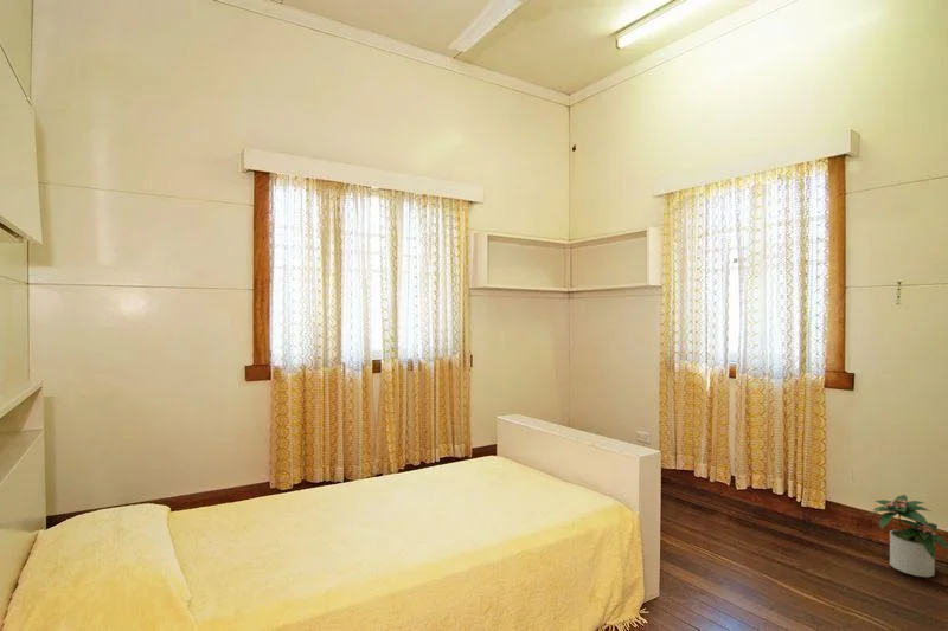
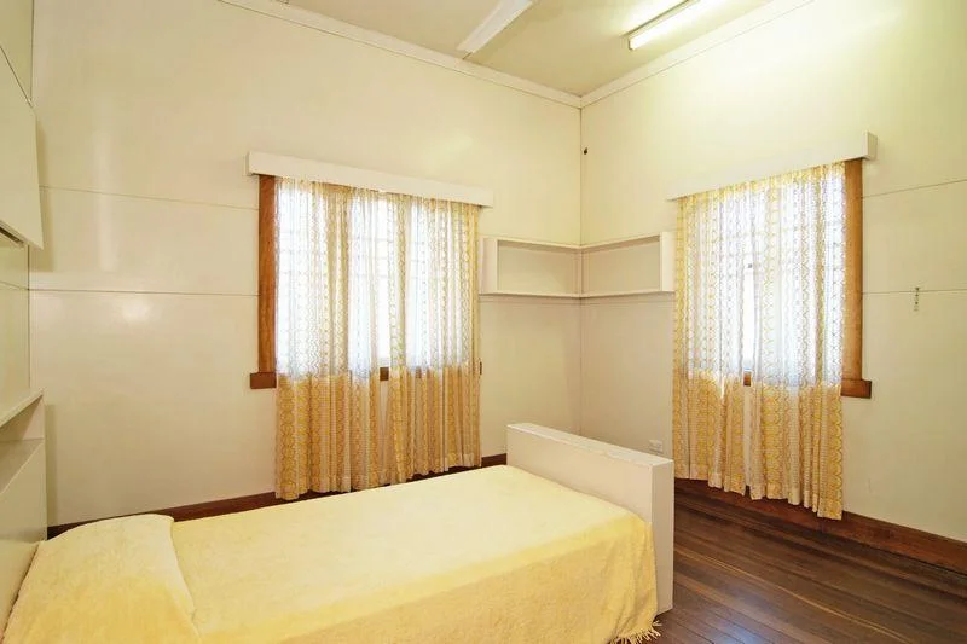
- potted plant (904, 534)
